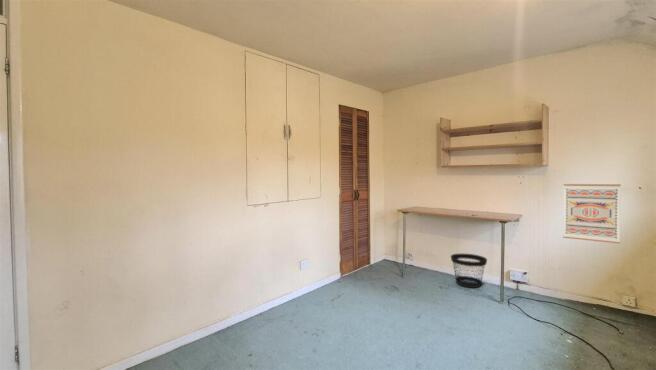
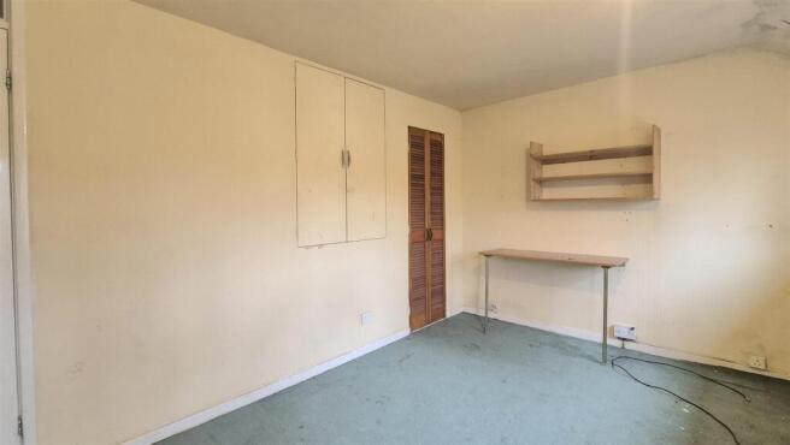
- wall art (590, 212)
- wastebasket (468, 271)
